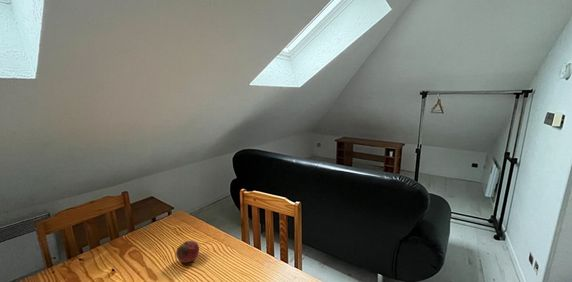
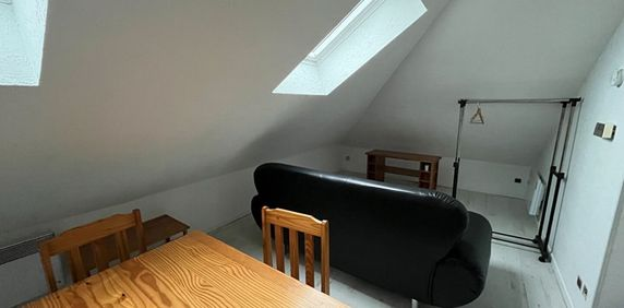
- fruit (187, 251)
